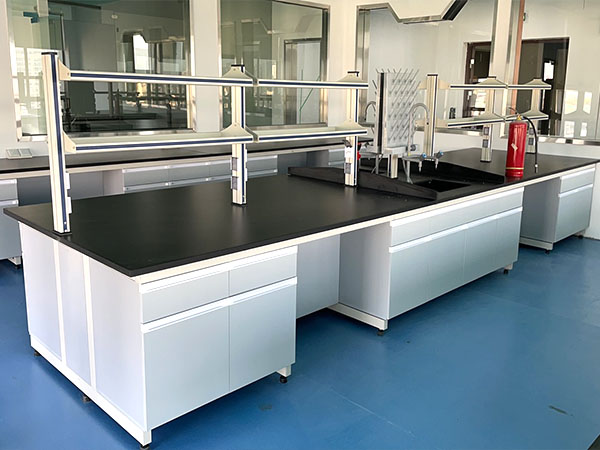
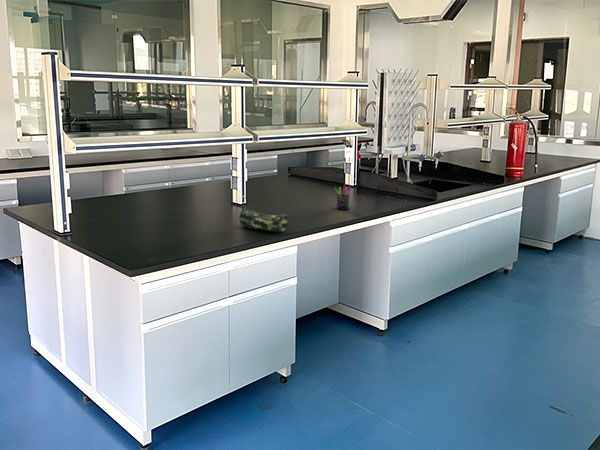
+ pencil case (264, 220)
+ pen holder (341, 196)
